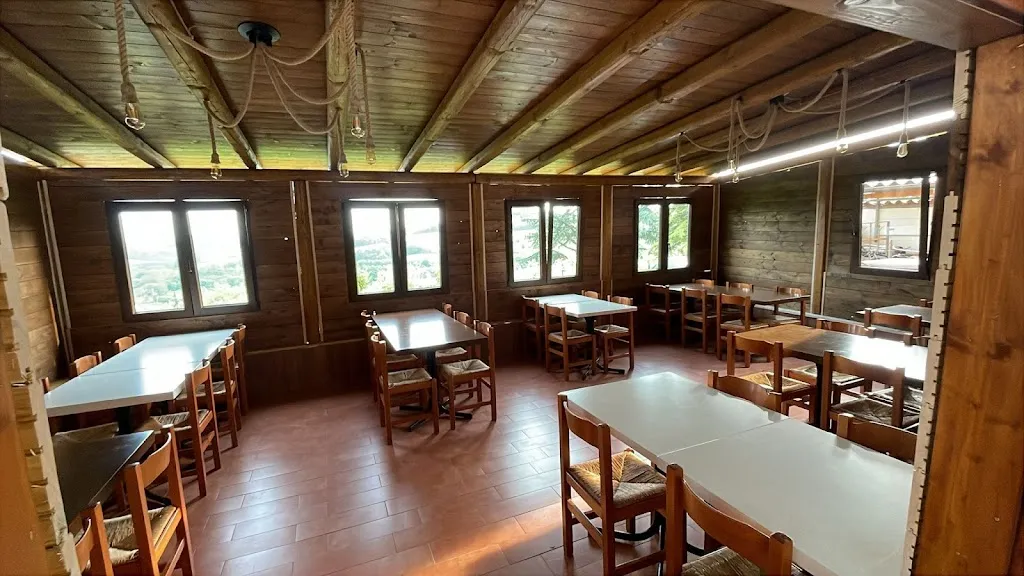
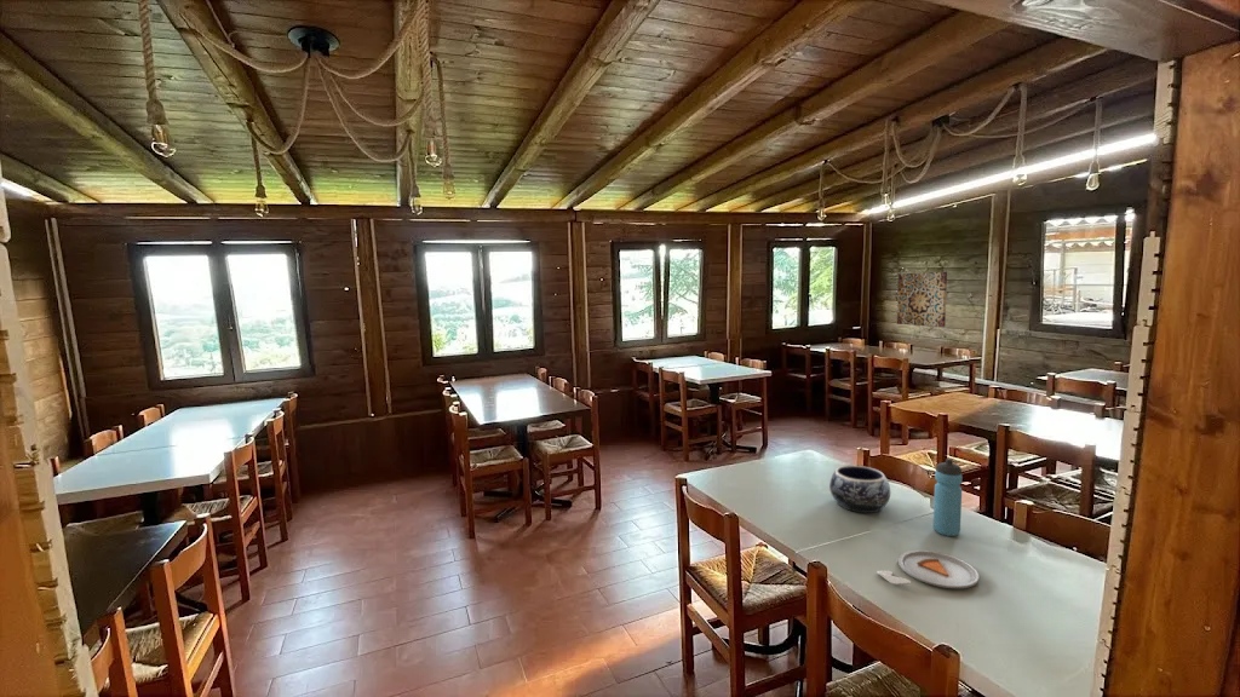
+ dinner plate (925, 569)
+ water bottle (947, 495)
+ wall art (920, 299)
+ decorative bowl (859, 488)
